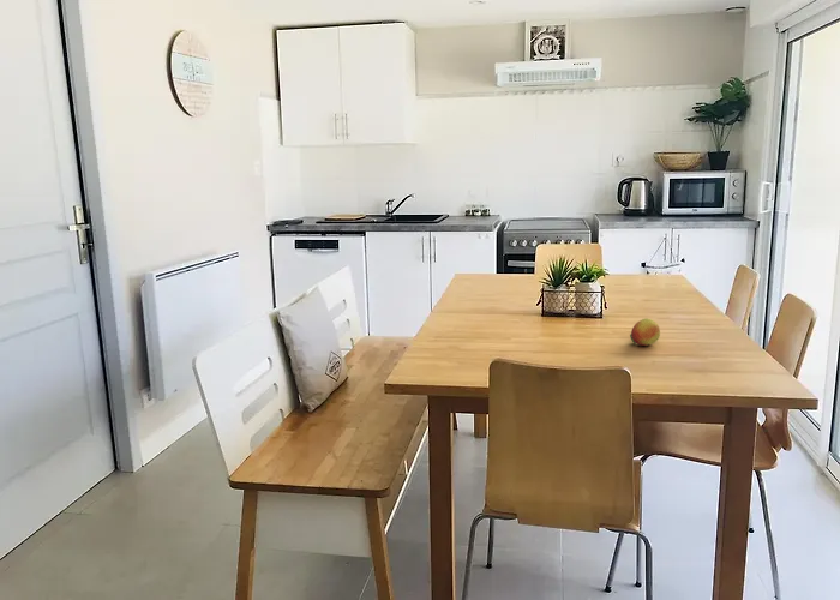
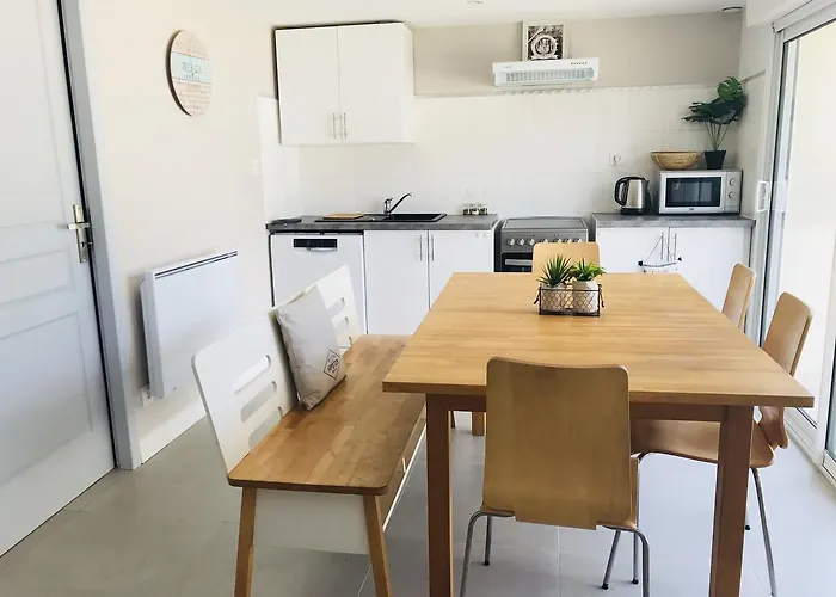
- fruit (644, 331)
